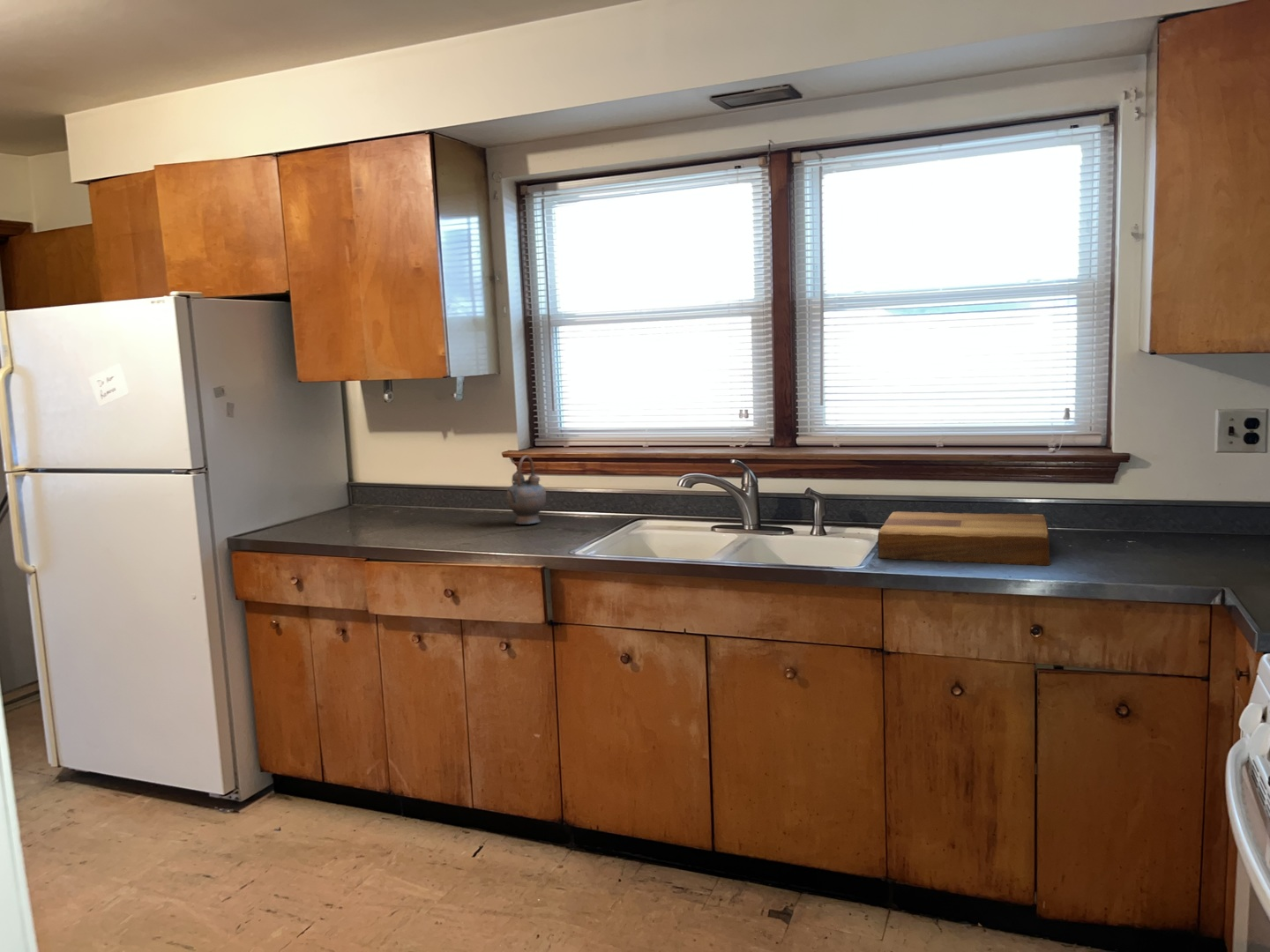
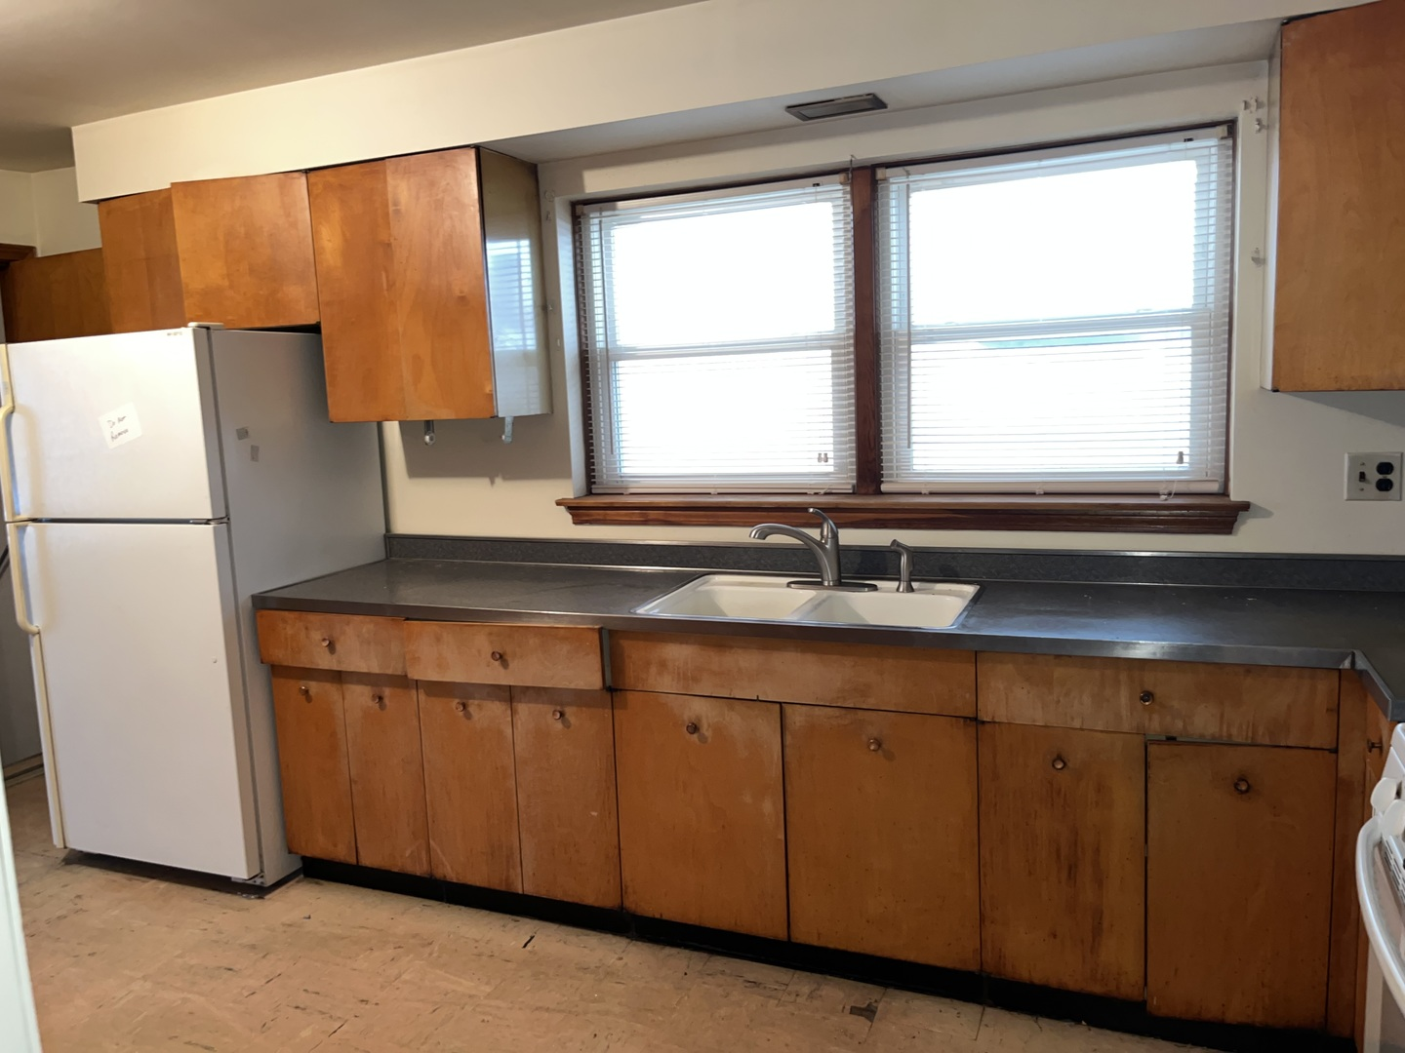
- teapot (523, 489)
- cutting board (964, 535)
